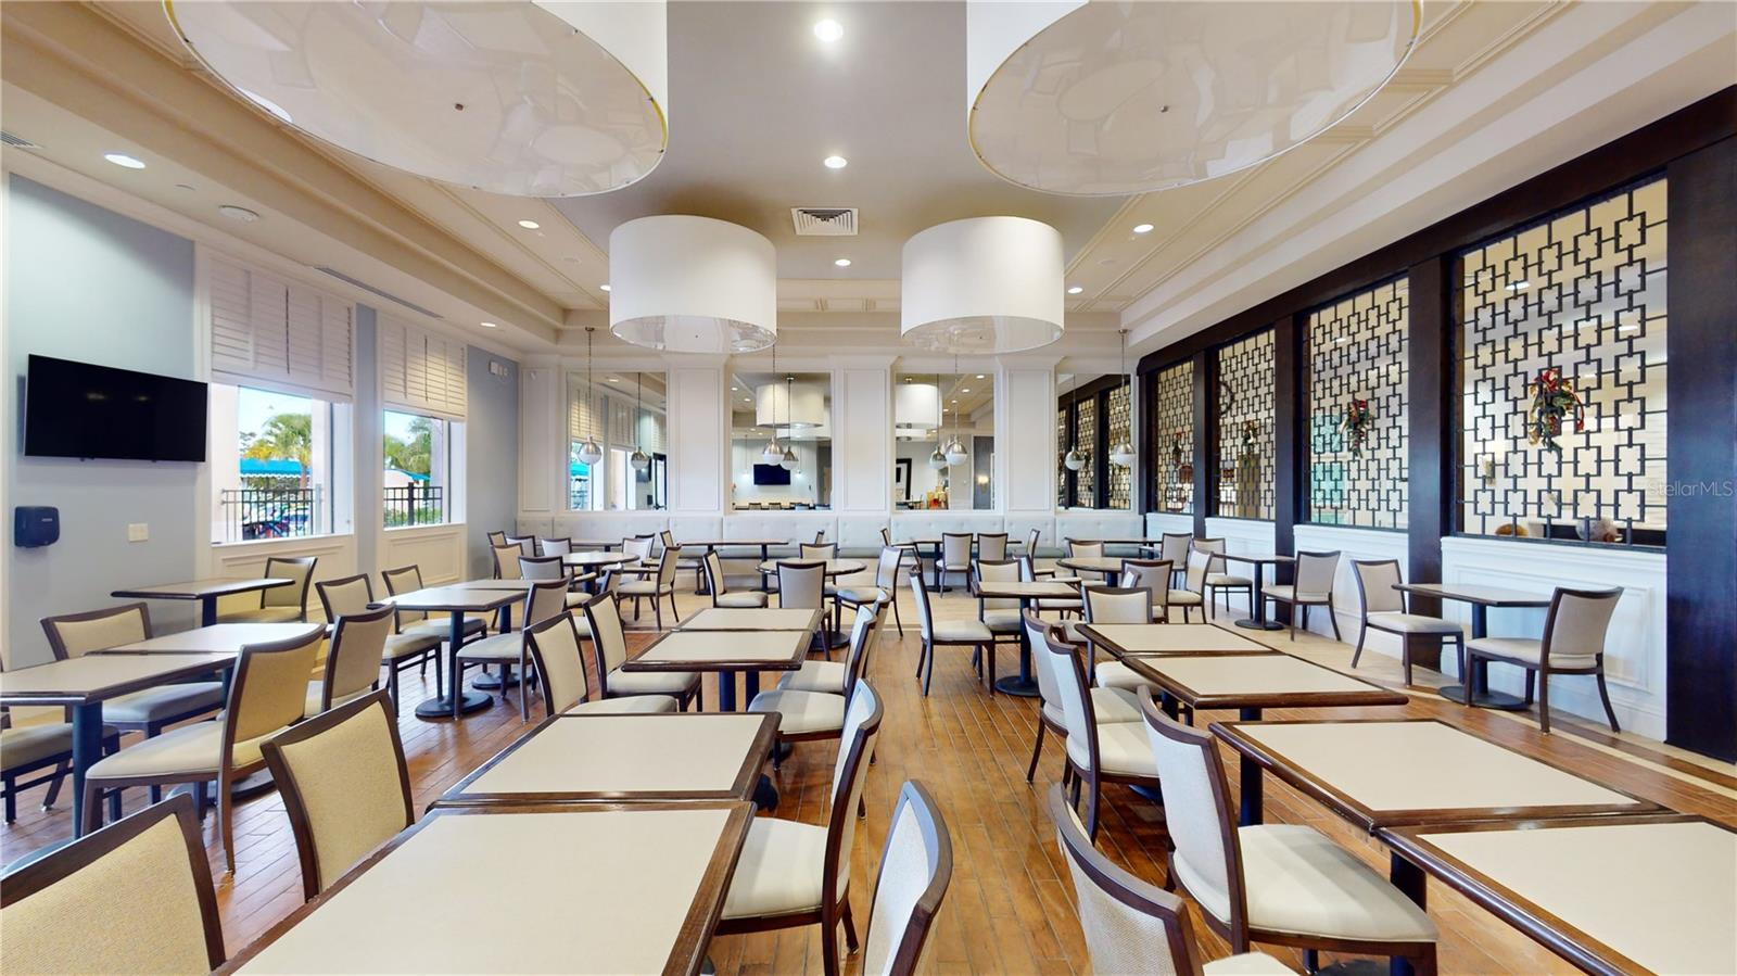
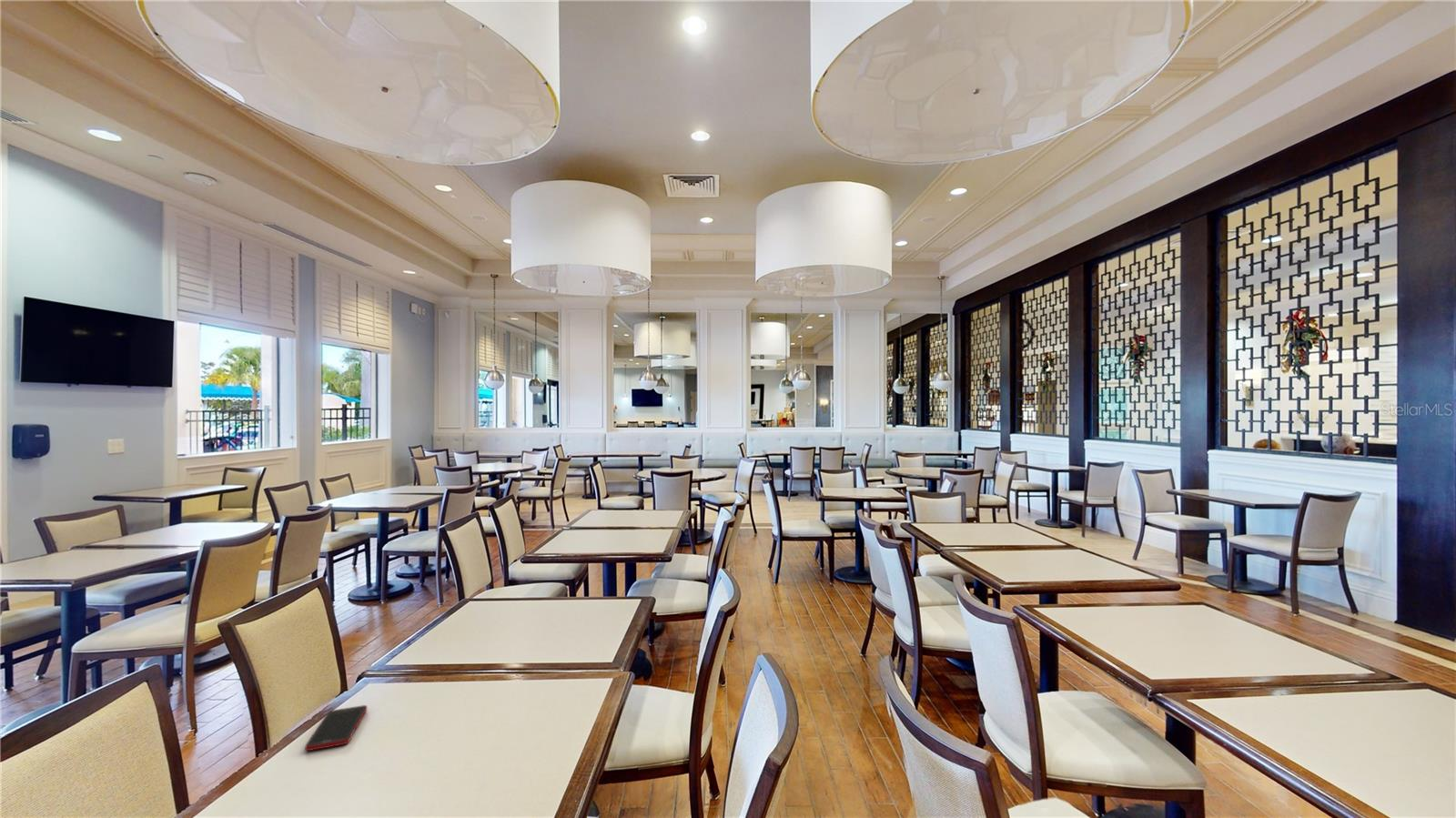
+ cell phone (338, 726)
